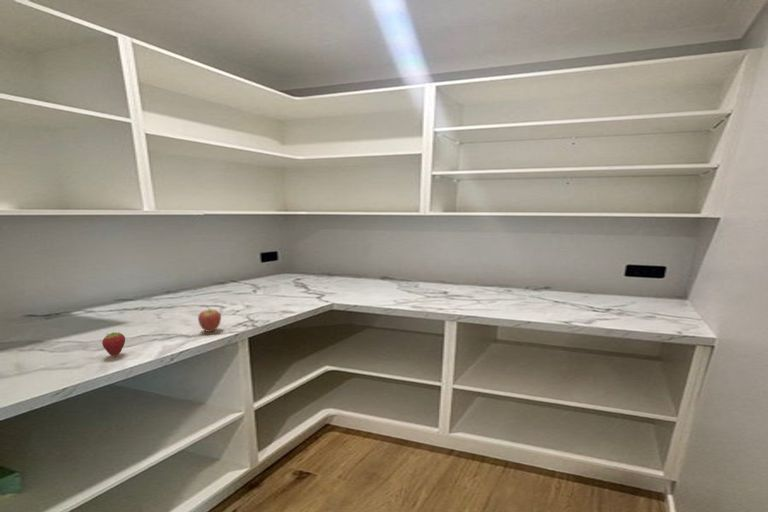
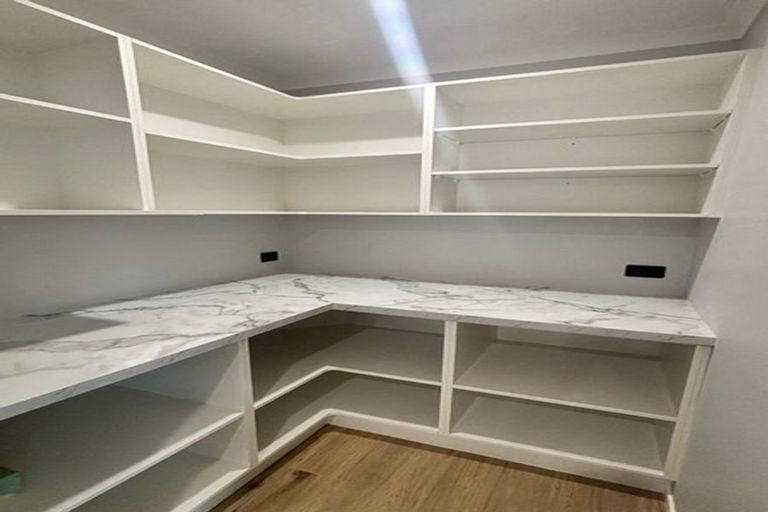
- fruit (209, 318)
- fruit (114, 343)
